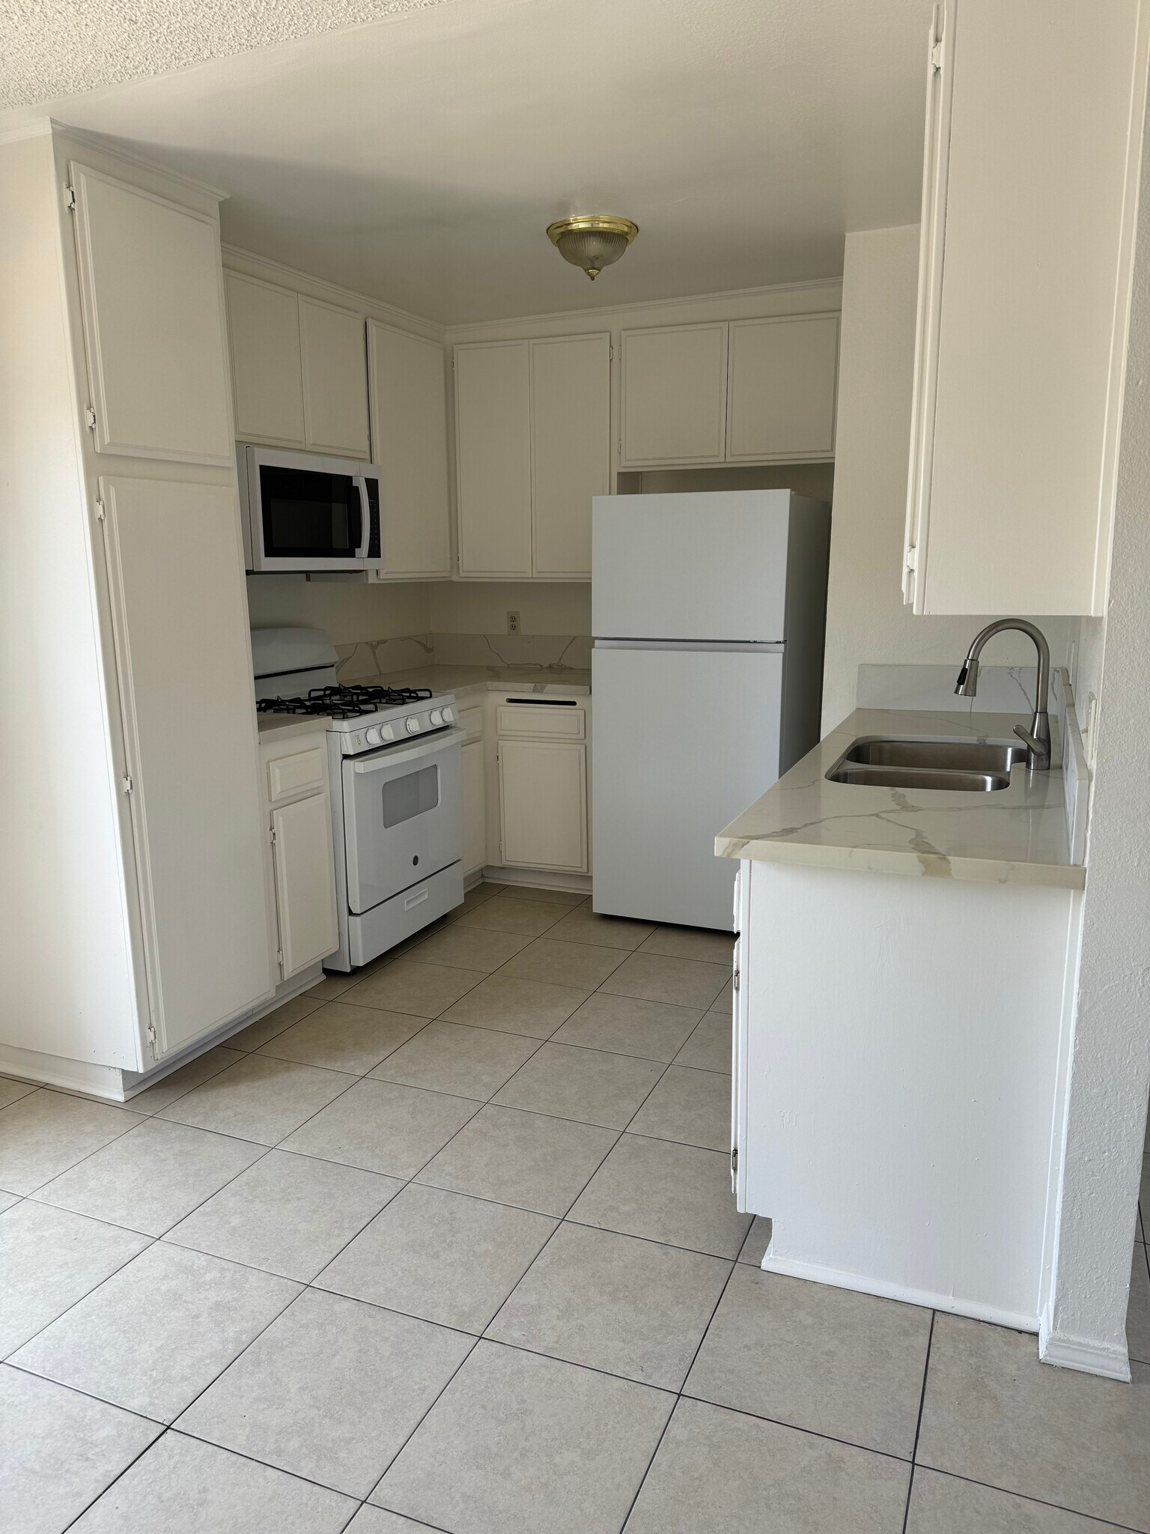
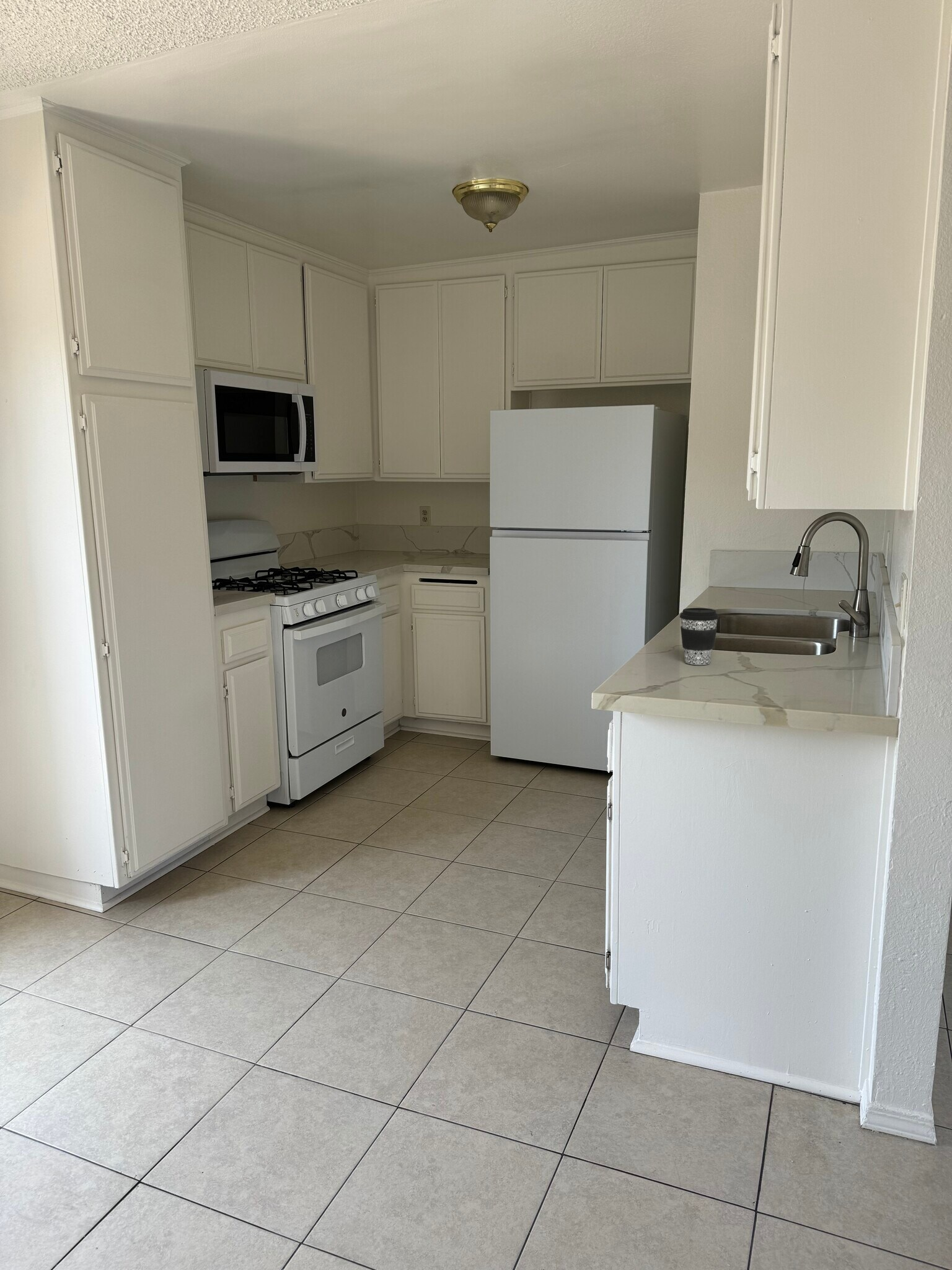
+ coffee cup (698, 636)
